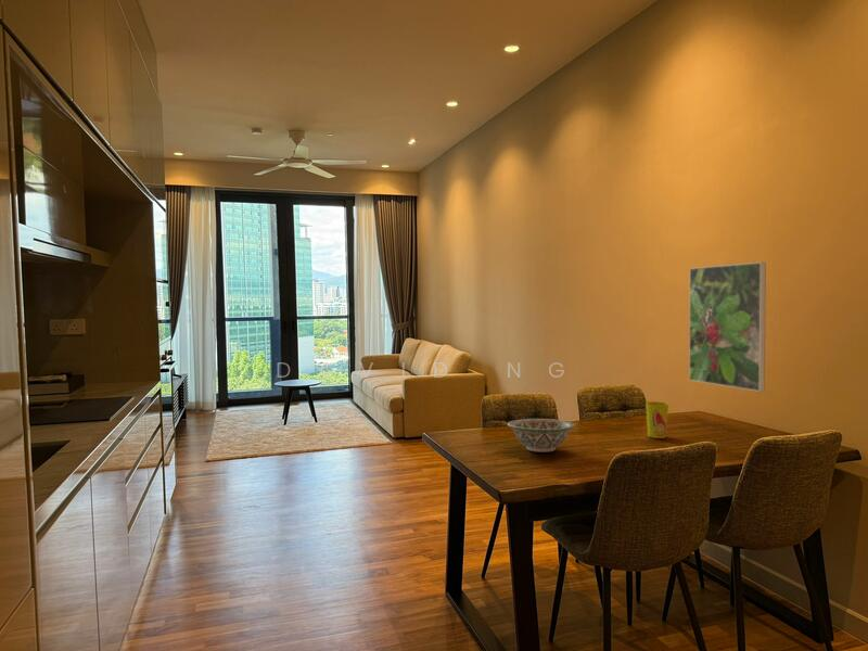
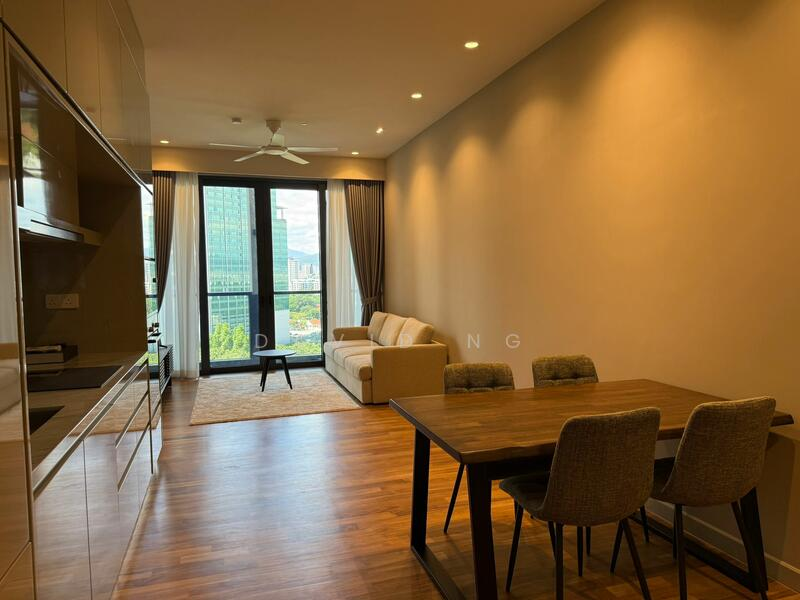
- decorative bowl (540, 435)
- cup (656, 420)
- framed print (724, 326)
